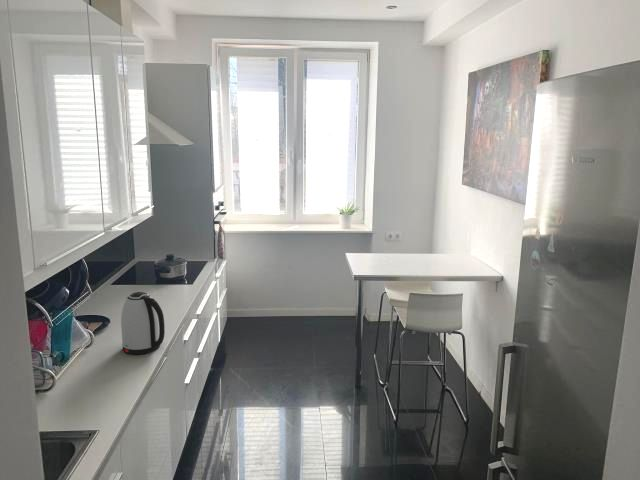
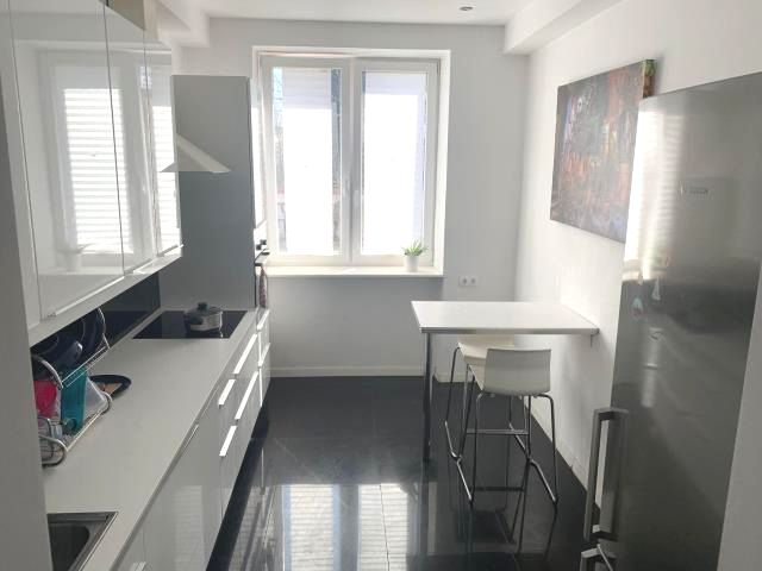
- kettle (144, 321)
